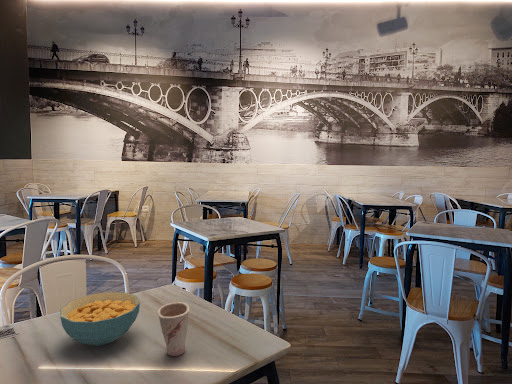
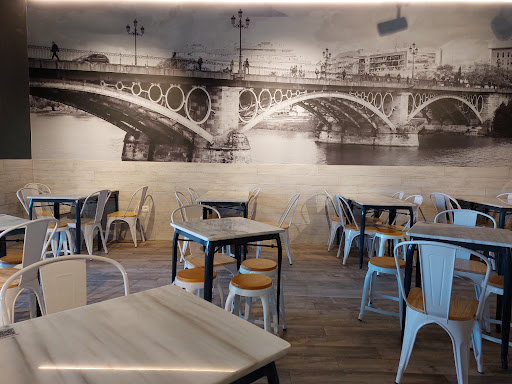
- cereal bowl (101, 322)
- cup (174, 330)
